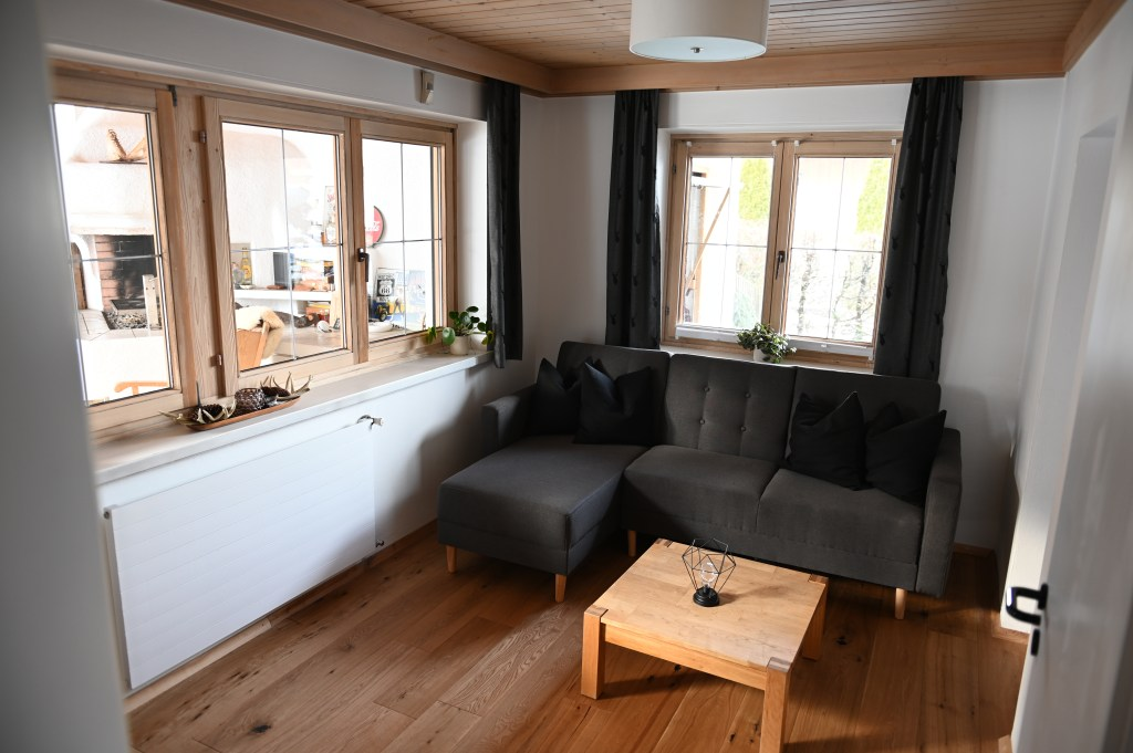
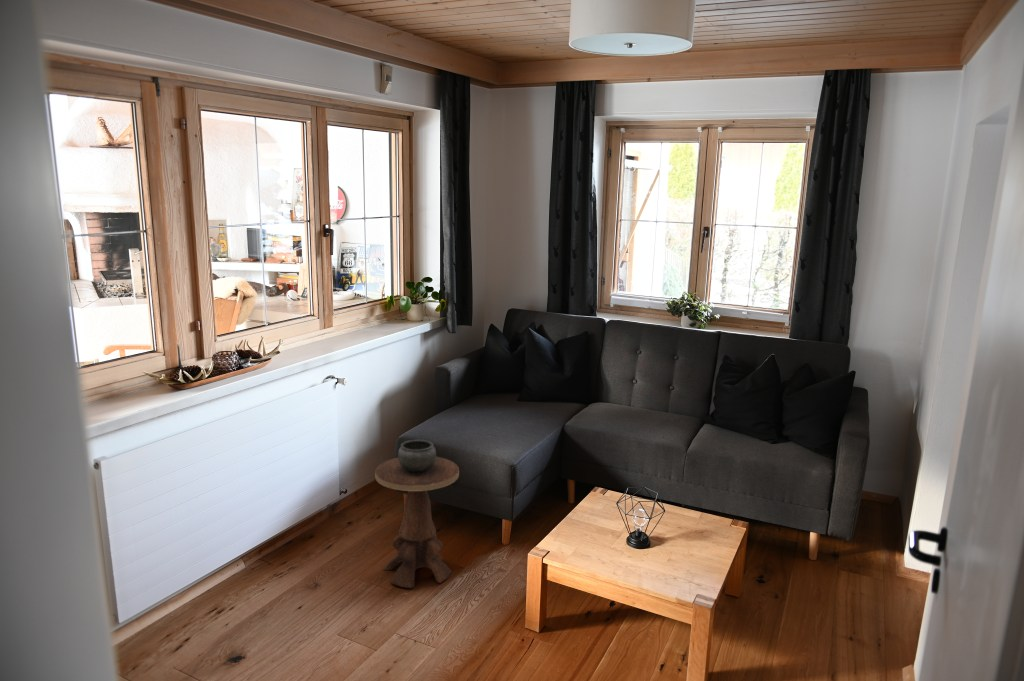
+ side table (417, 508)
